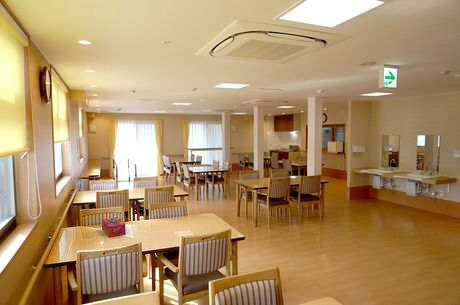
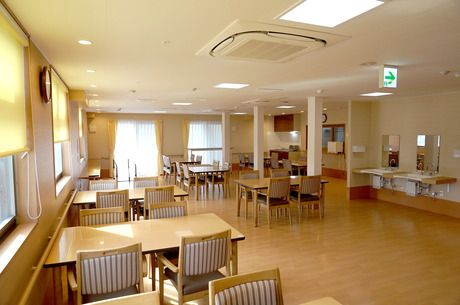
- tissue box (113, 226)
